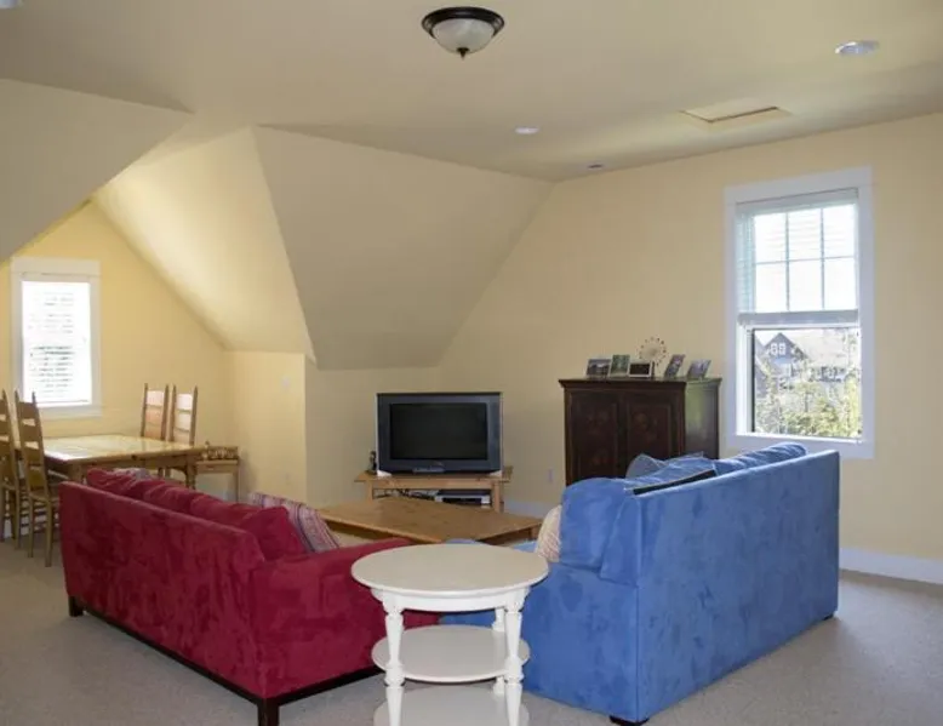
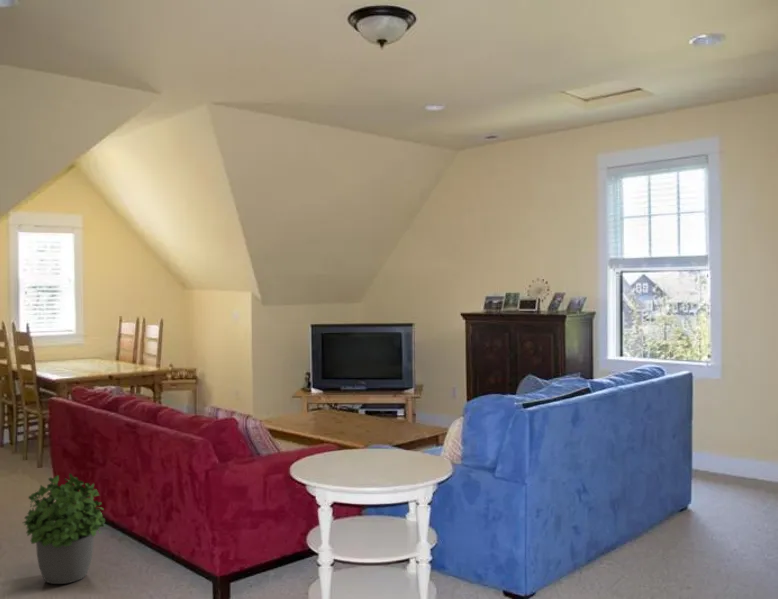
+ potted plant (65, 525)
